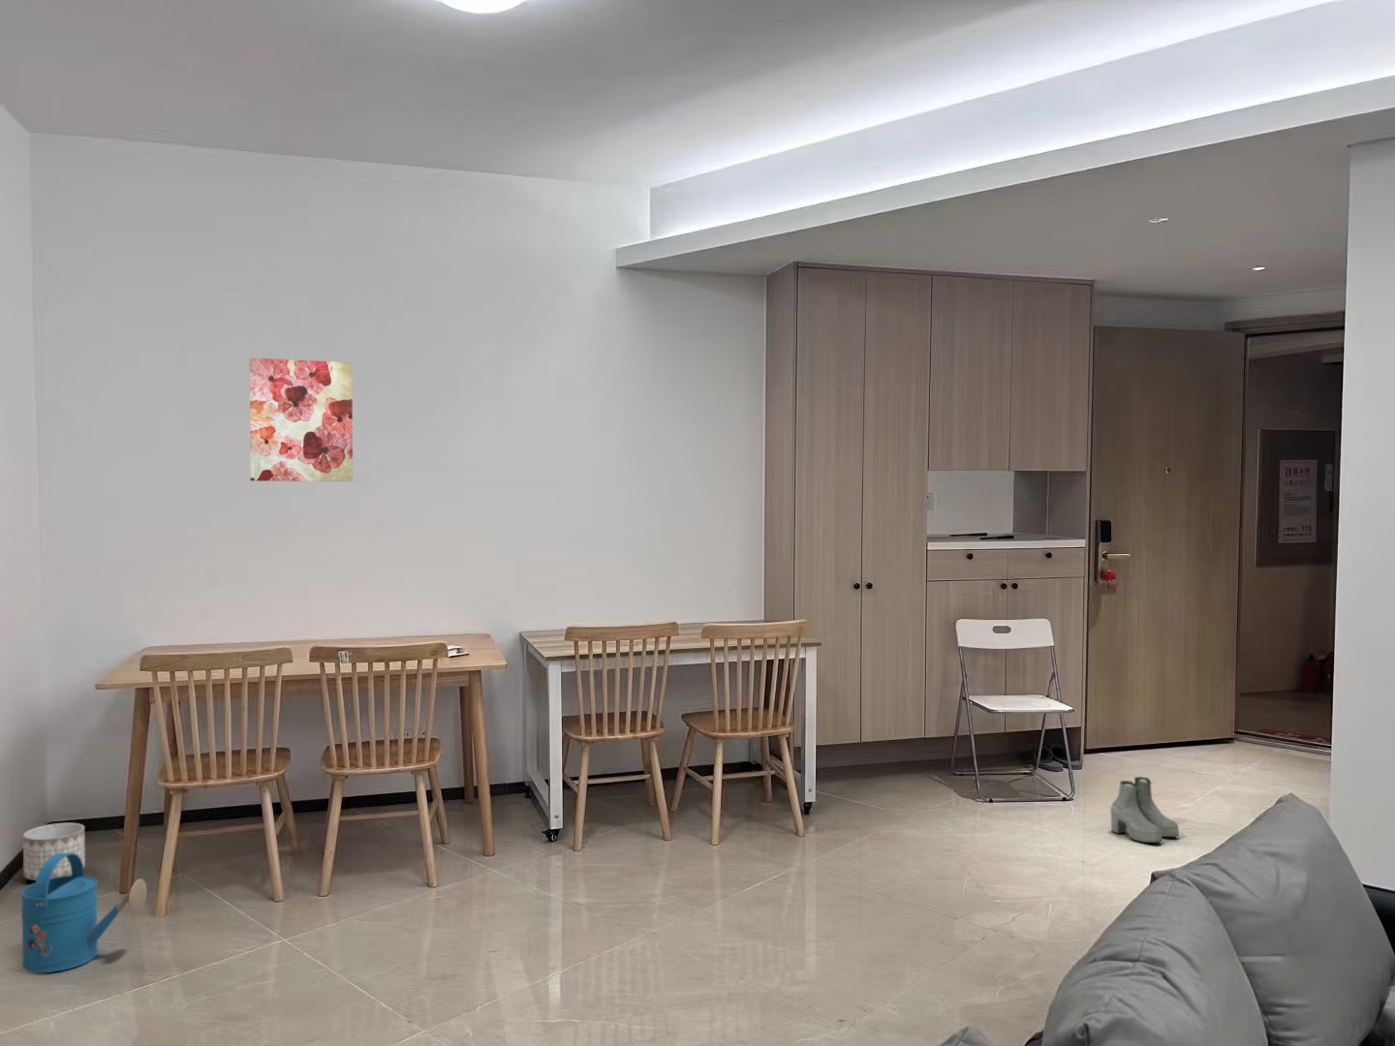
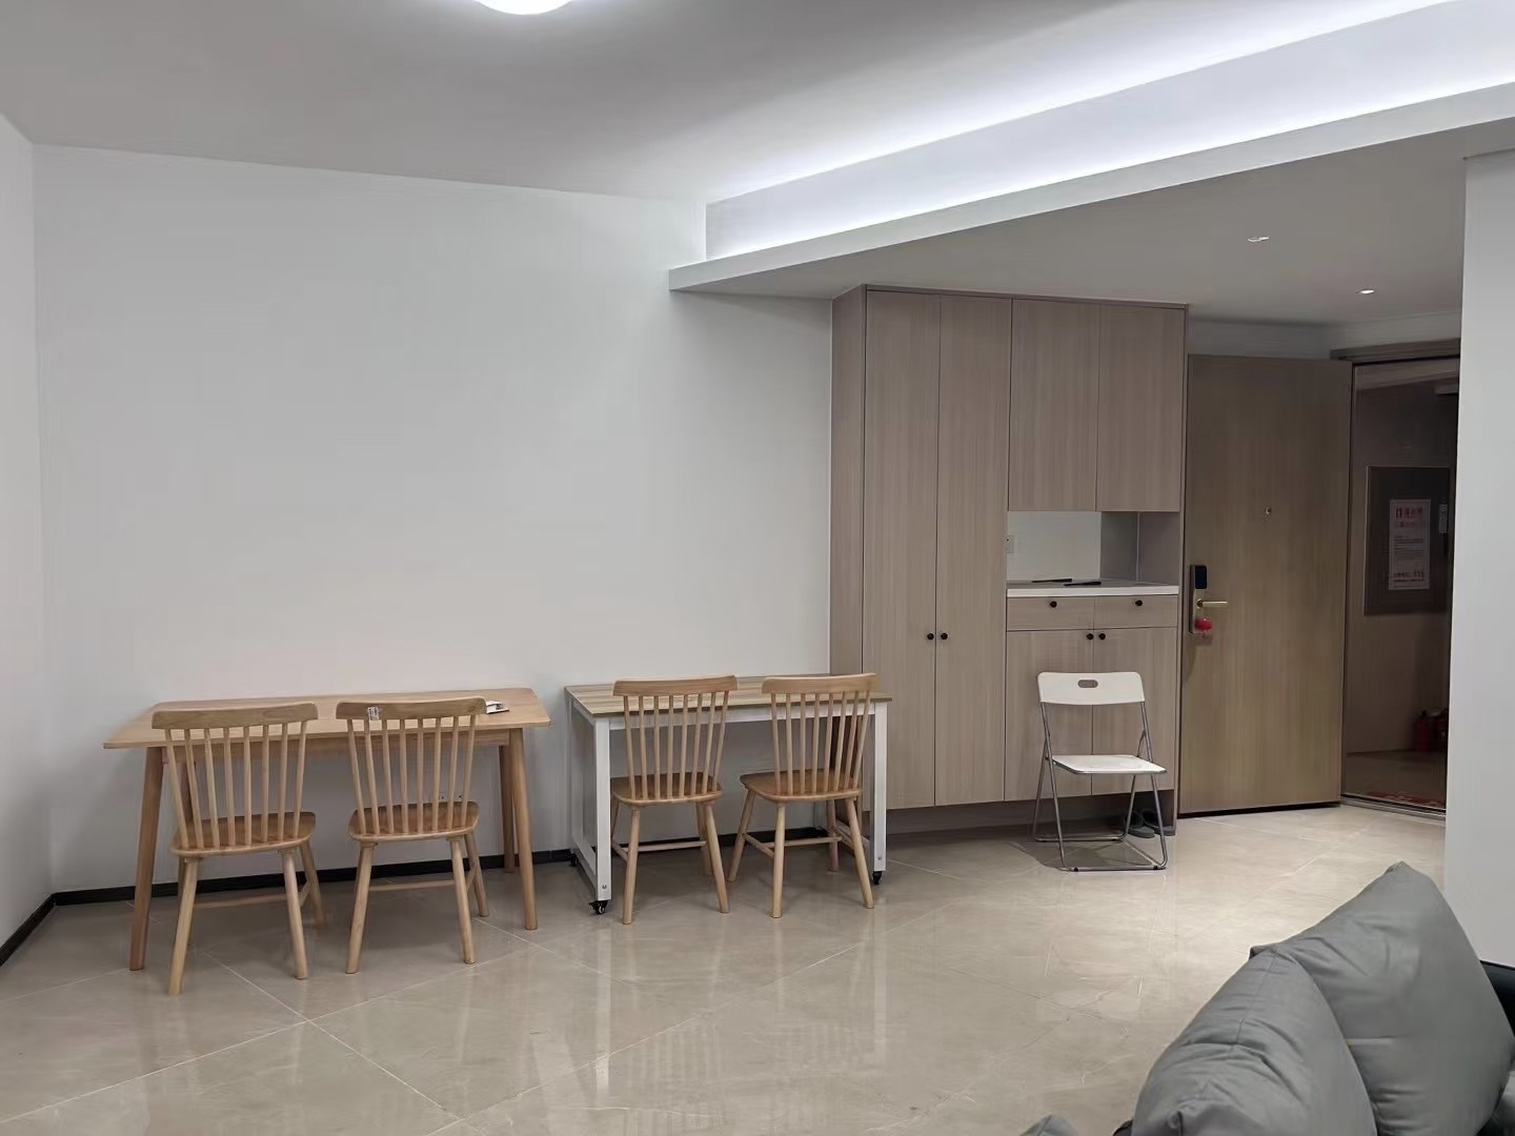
- boots (1145, 808)
- planter (54, 853)
- wall art (301, 421)
- watering can (83, 906)
